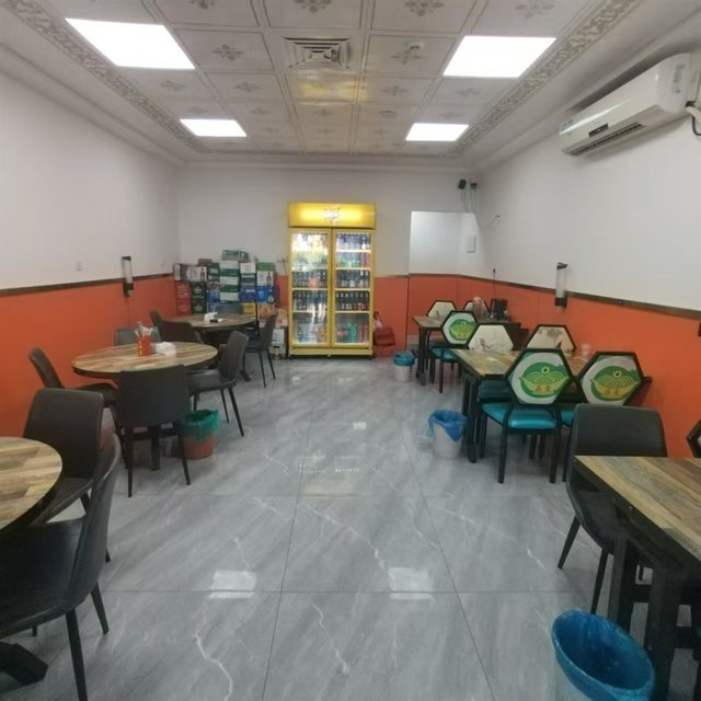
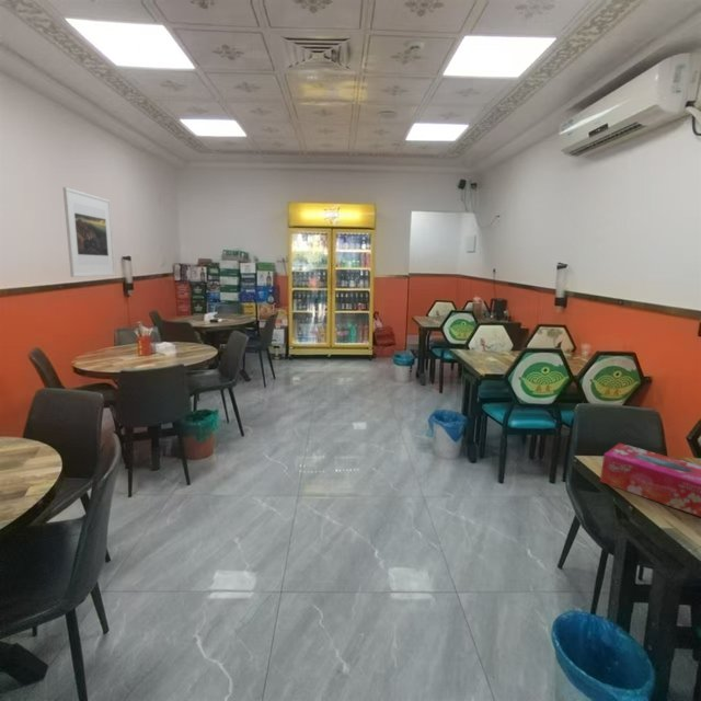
+ tissue box (658, 476)
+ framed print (91, 235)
